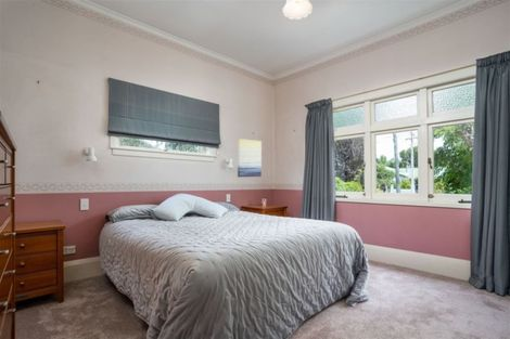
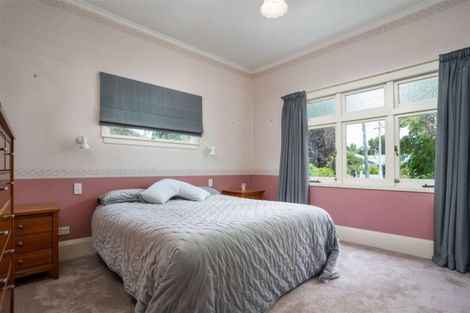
- wall art (250, 158)
